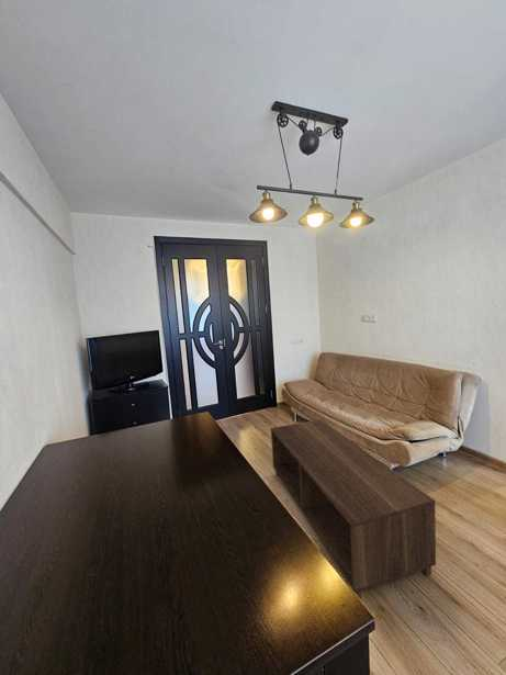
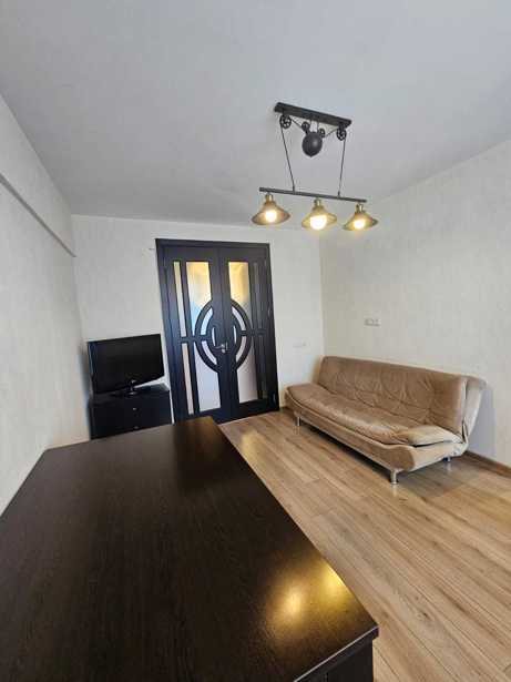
- coffee table (333, 483)
